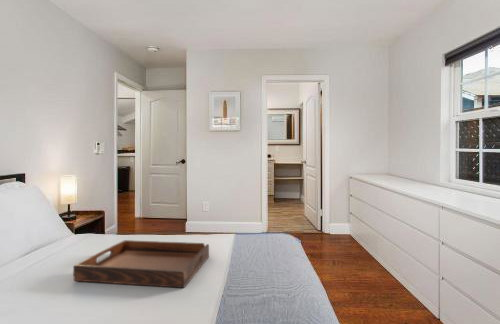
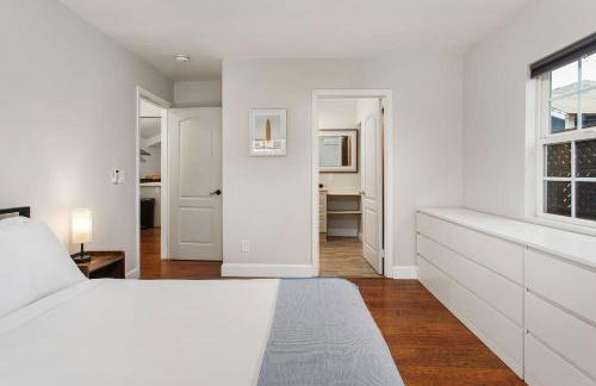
- serving tray (149, 260)
